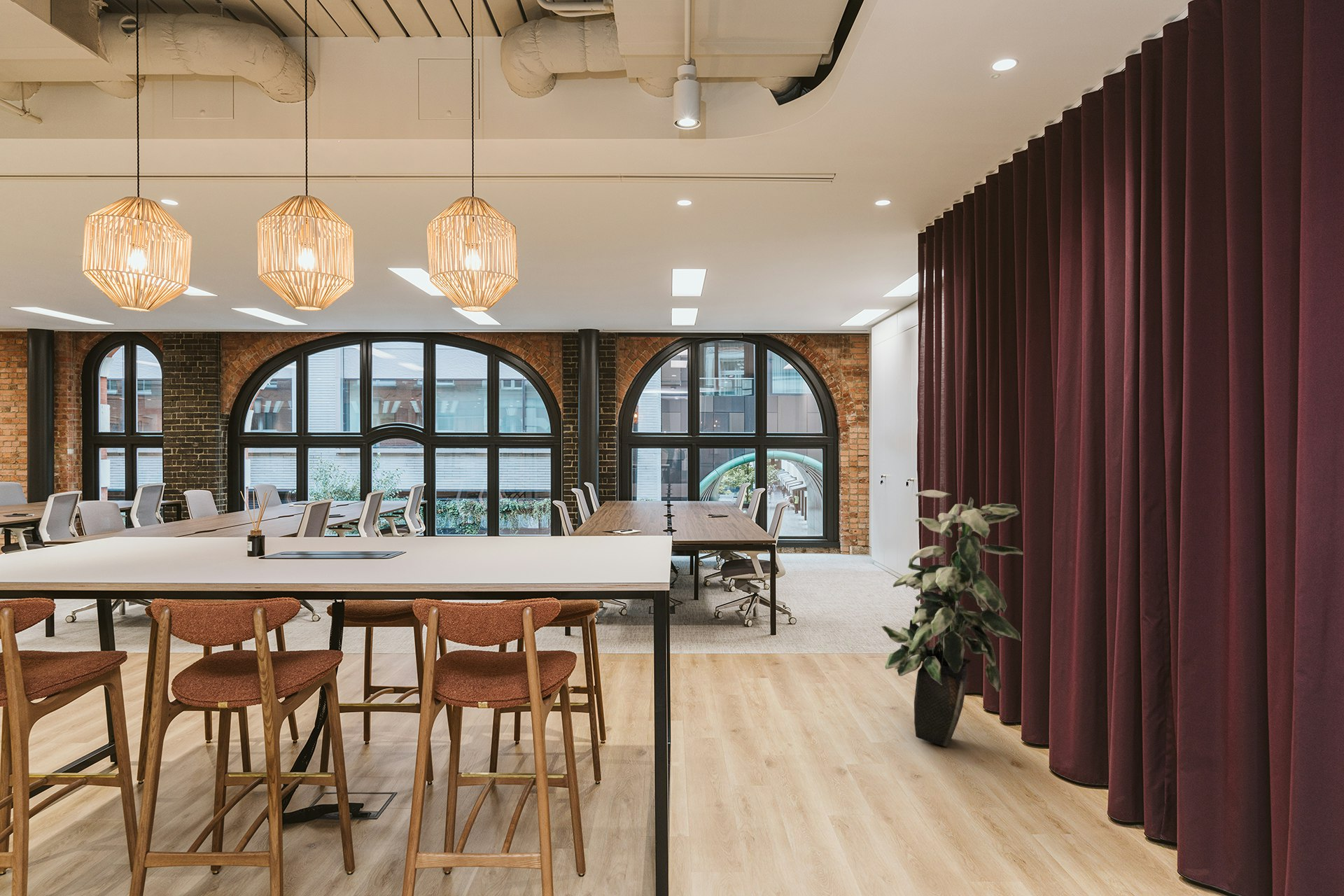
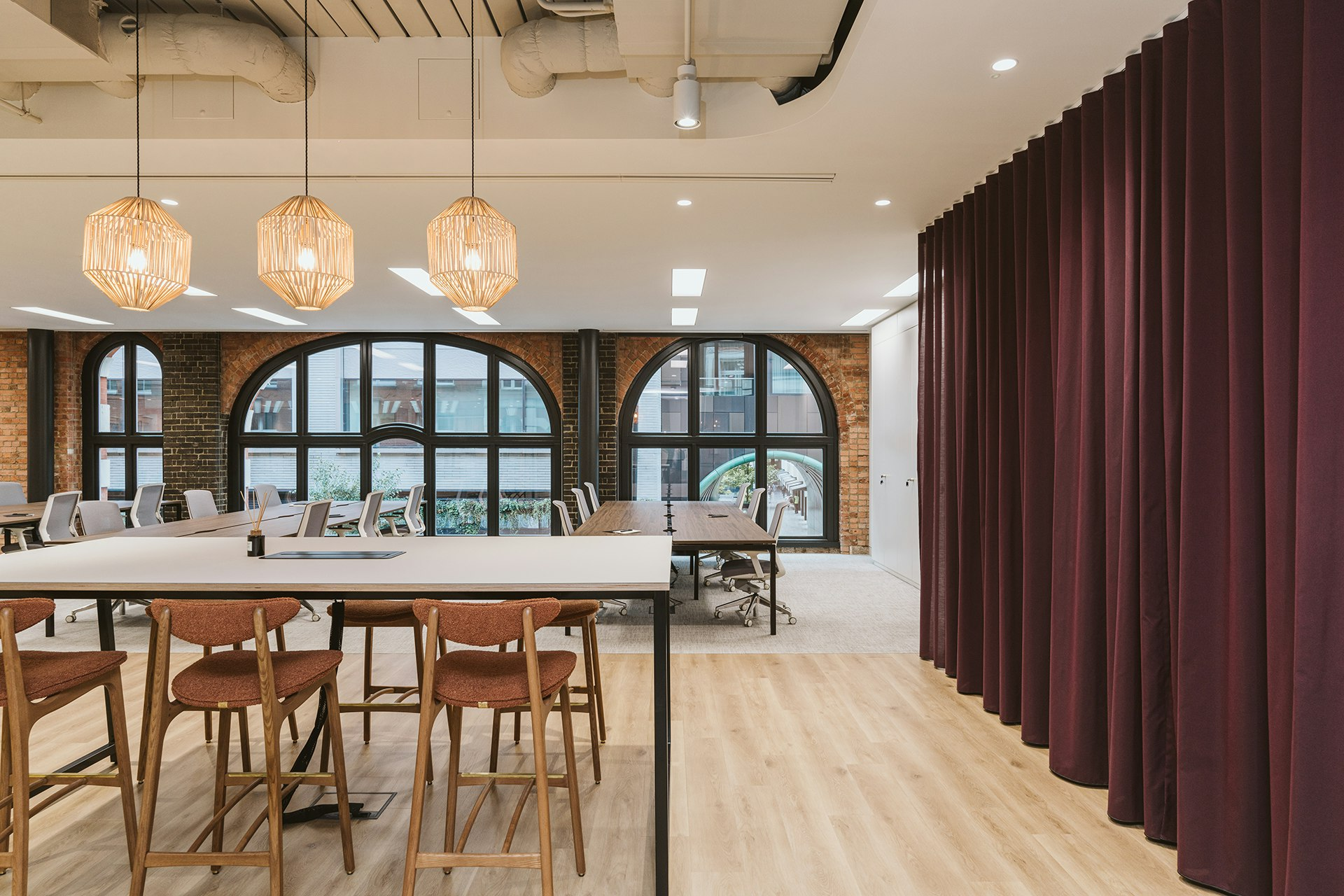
- indoor plant (948, 615)
